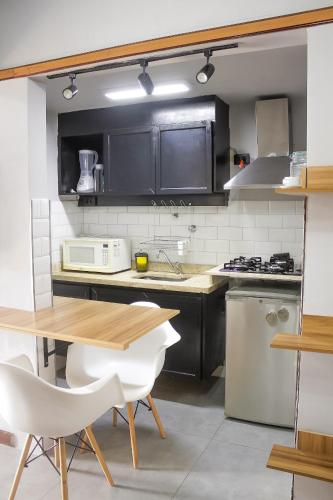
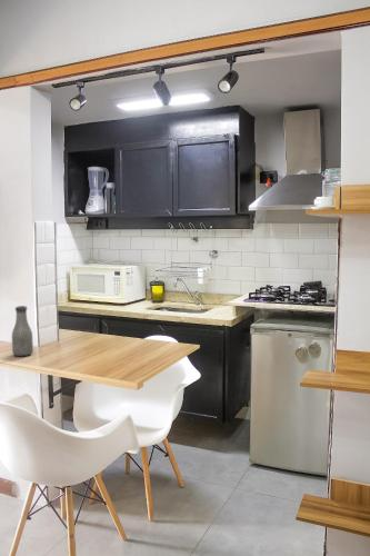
+ bottle (21, 330)
